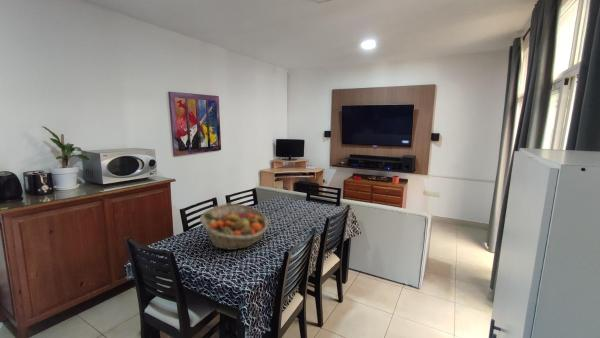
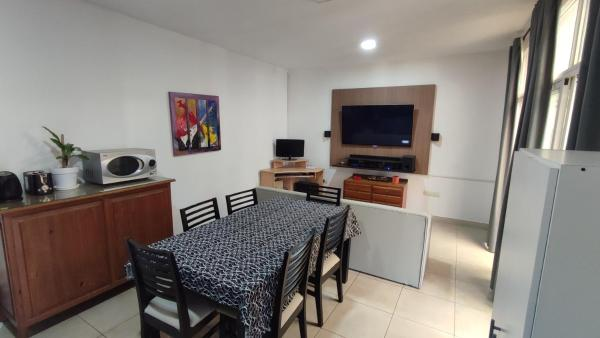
- fruit basket (236, 224)
